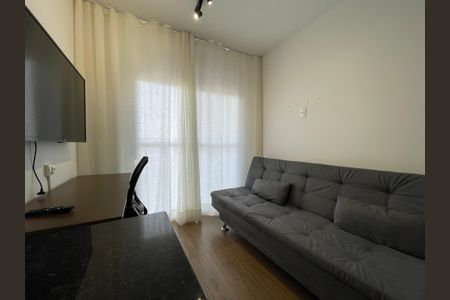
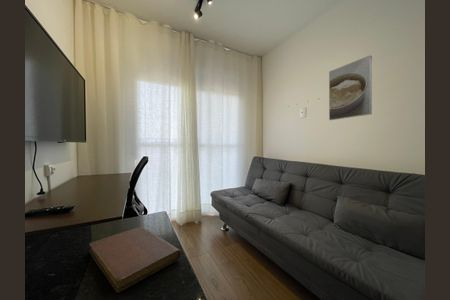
+ notebook (133, 250)
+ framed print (348, 91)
